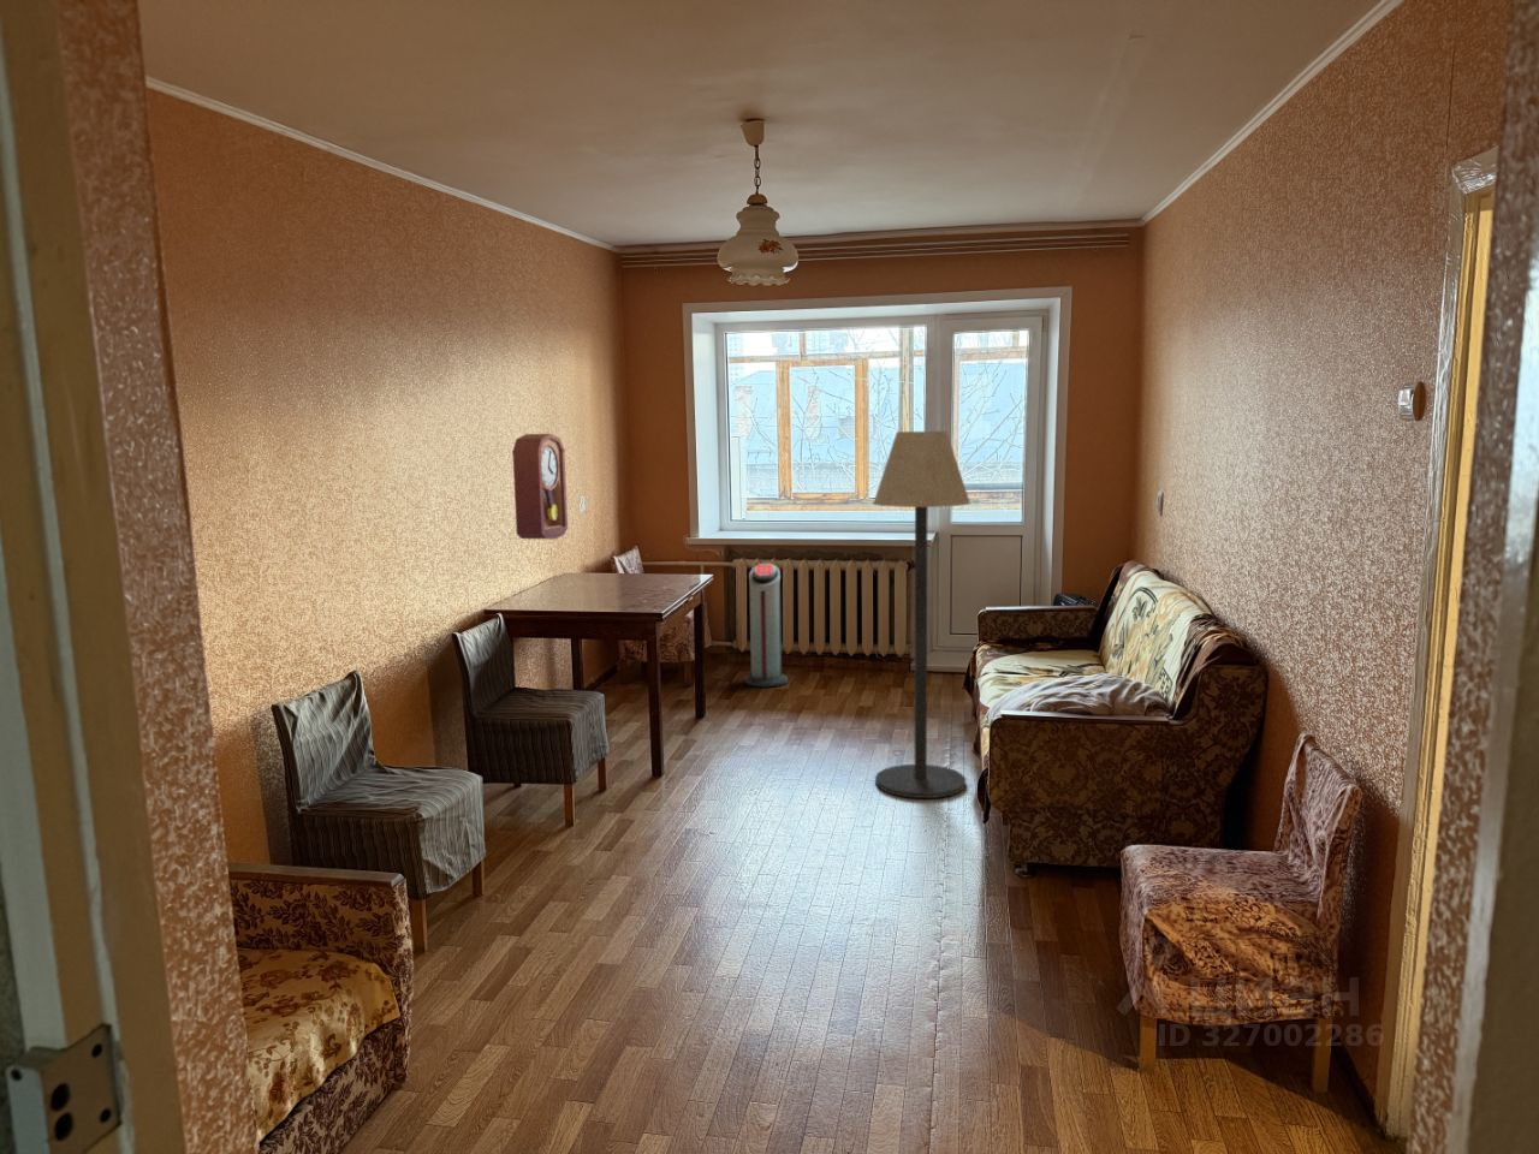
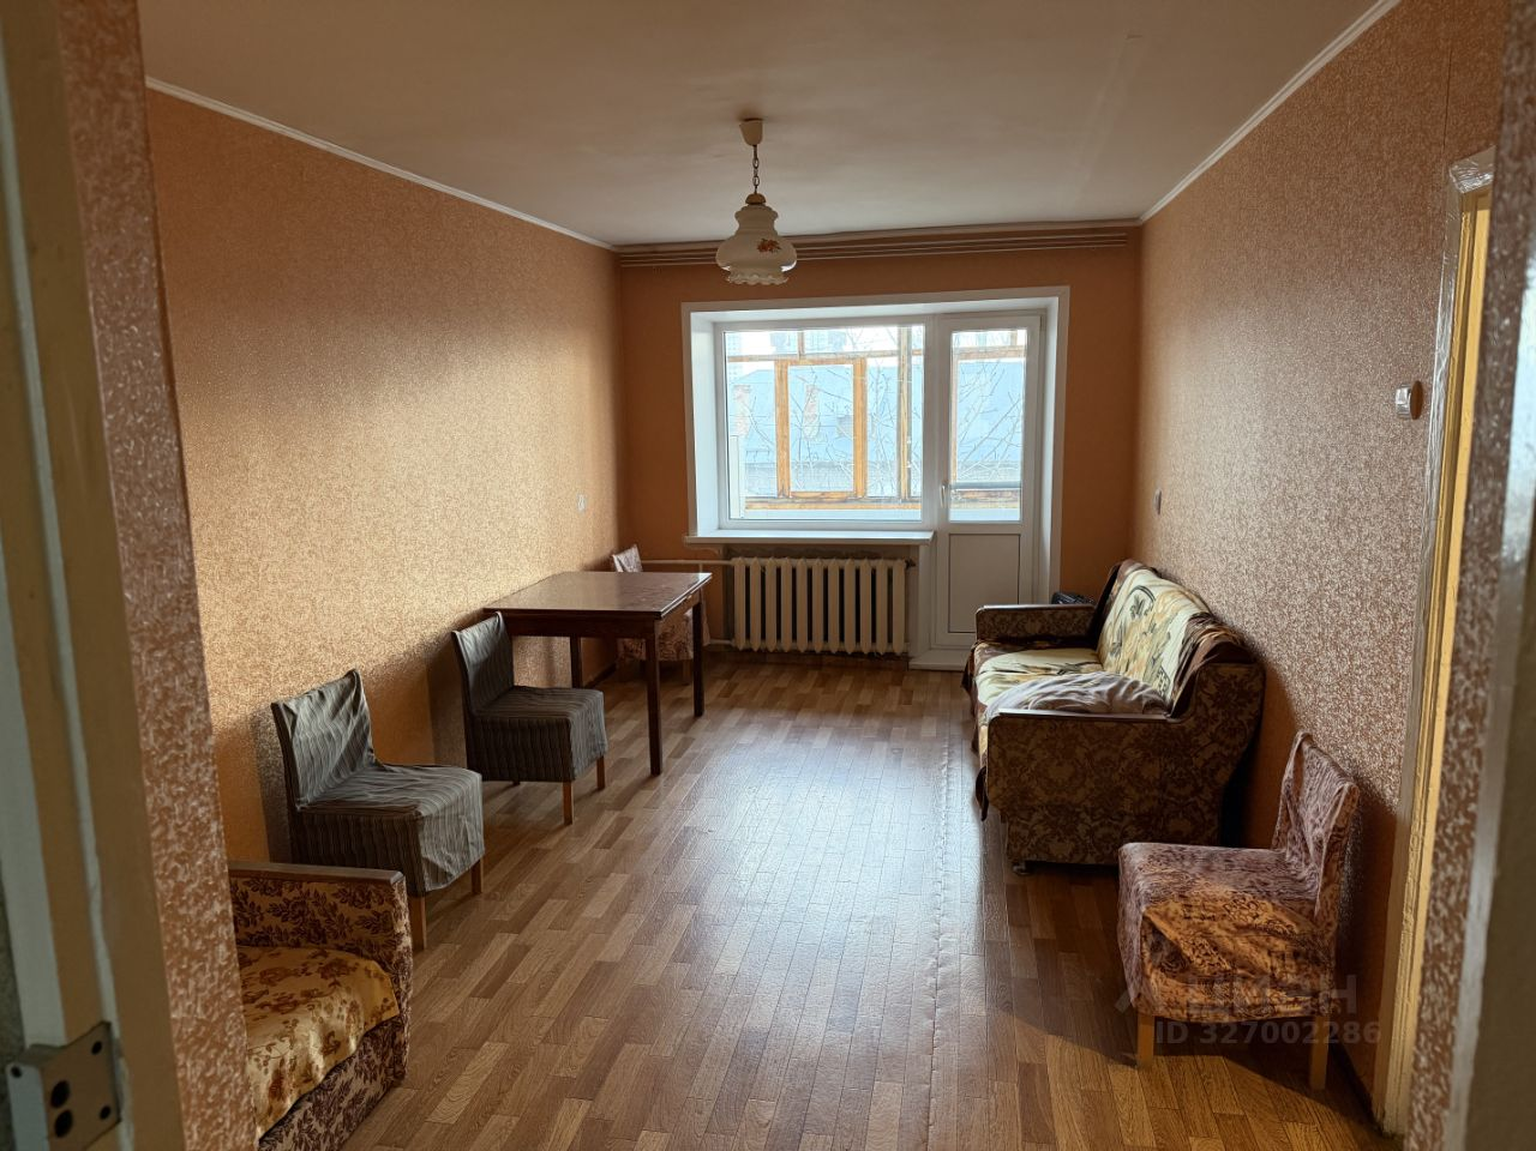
- air purifier (765, 623)
- floor lamp (921, 611)
- pendulum clock (540, 487)
